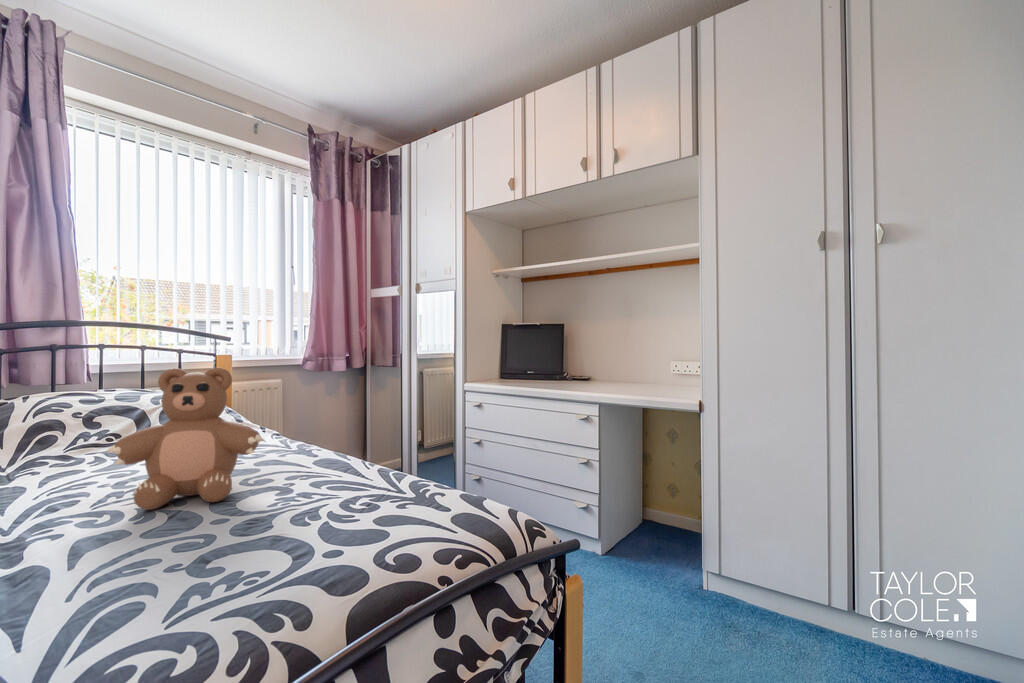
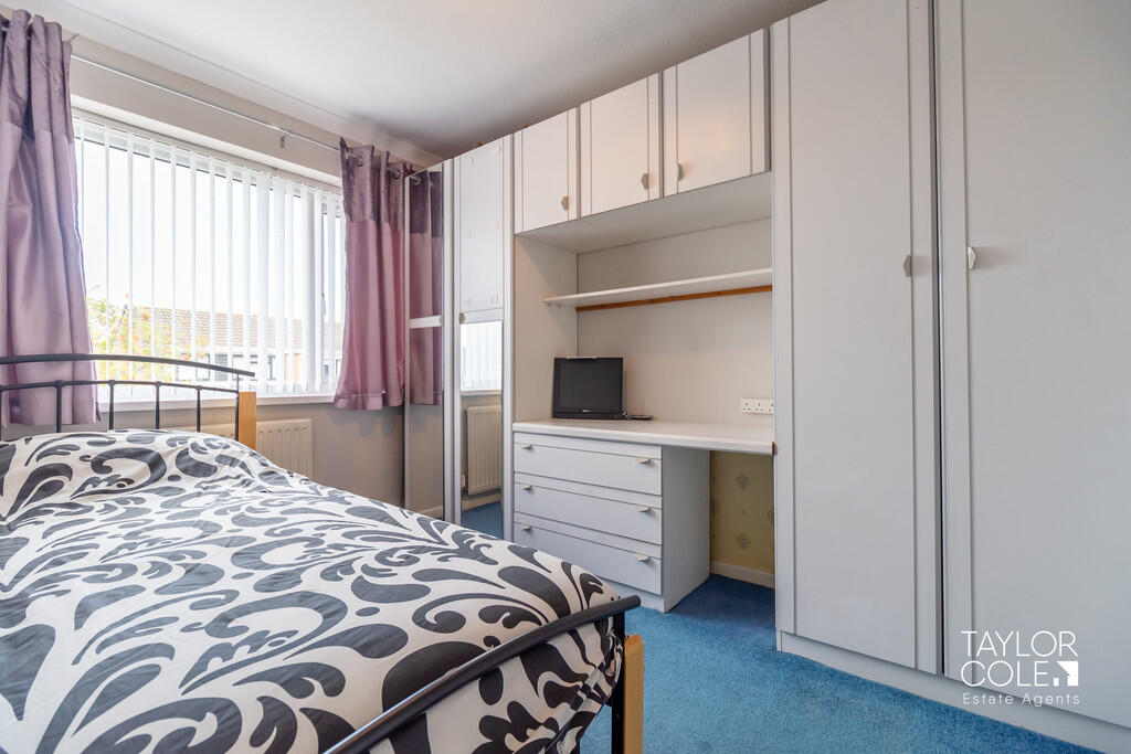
- teddy bear (192, 432)
